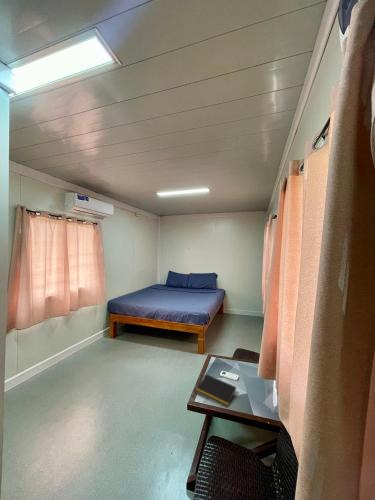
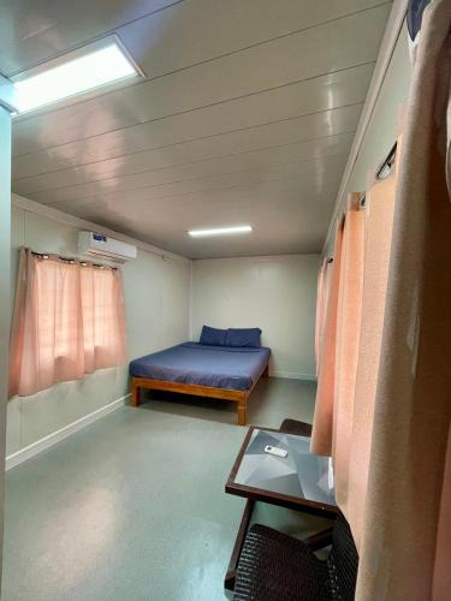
- notepad (215, 389)
